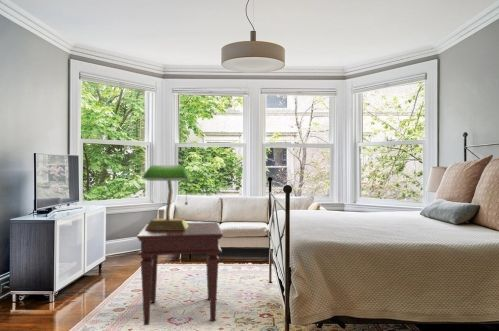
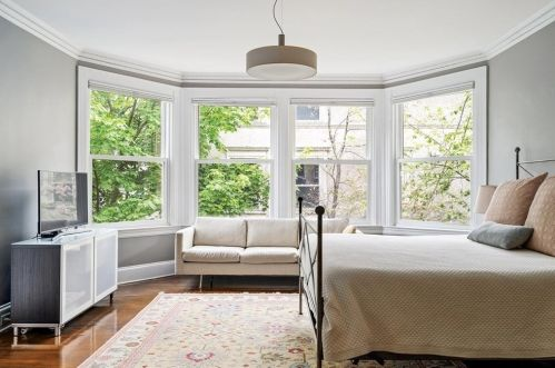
- table lamp (168, 196)
- side table (181, 253)
